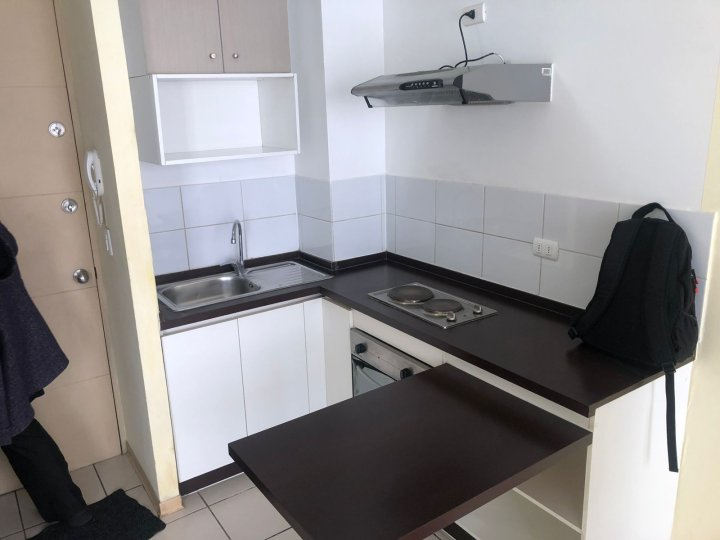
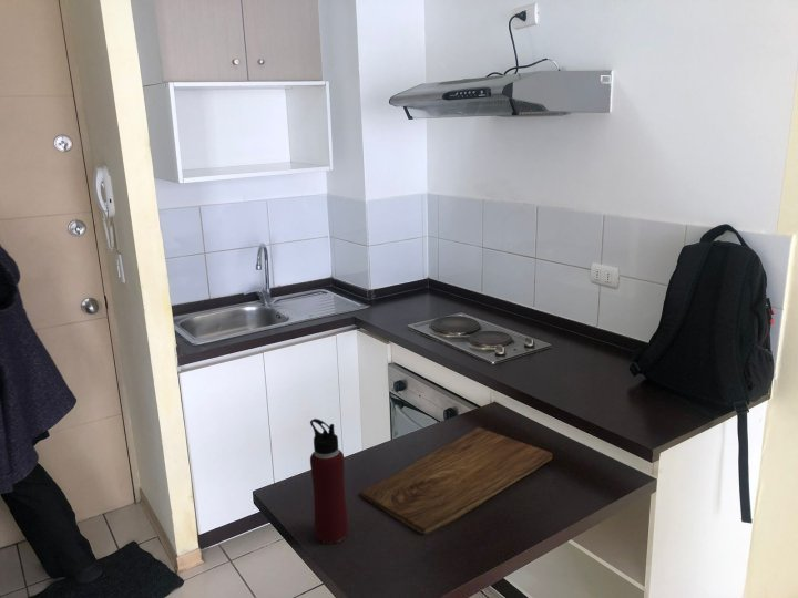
+ cutting board (459, 474)
+ water bottle (328, 478)
